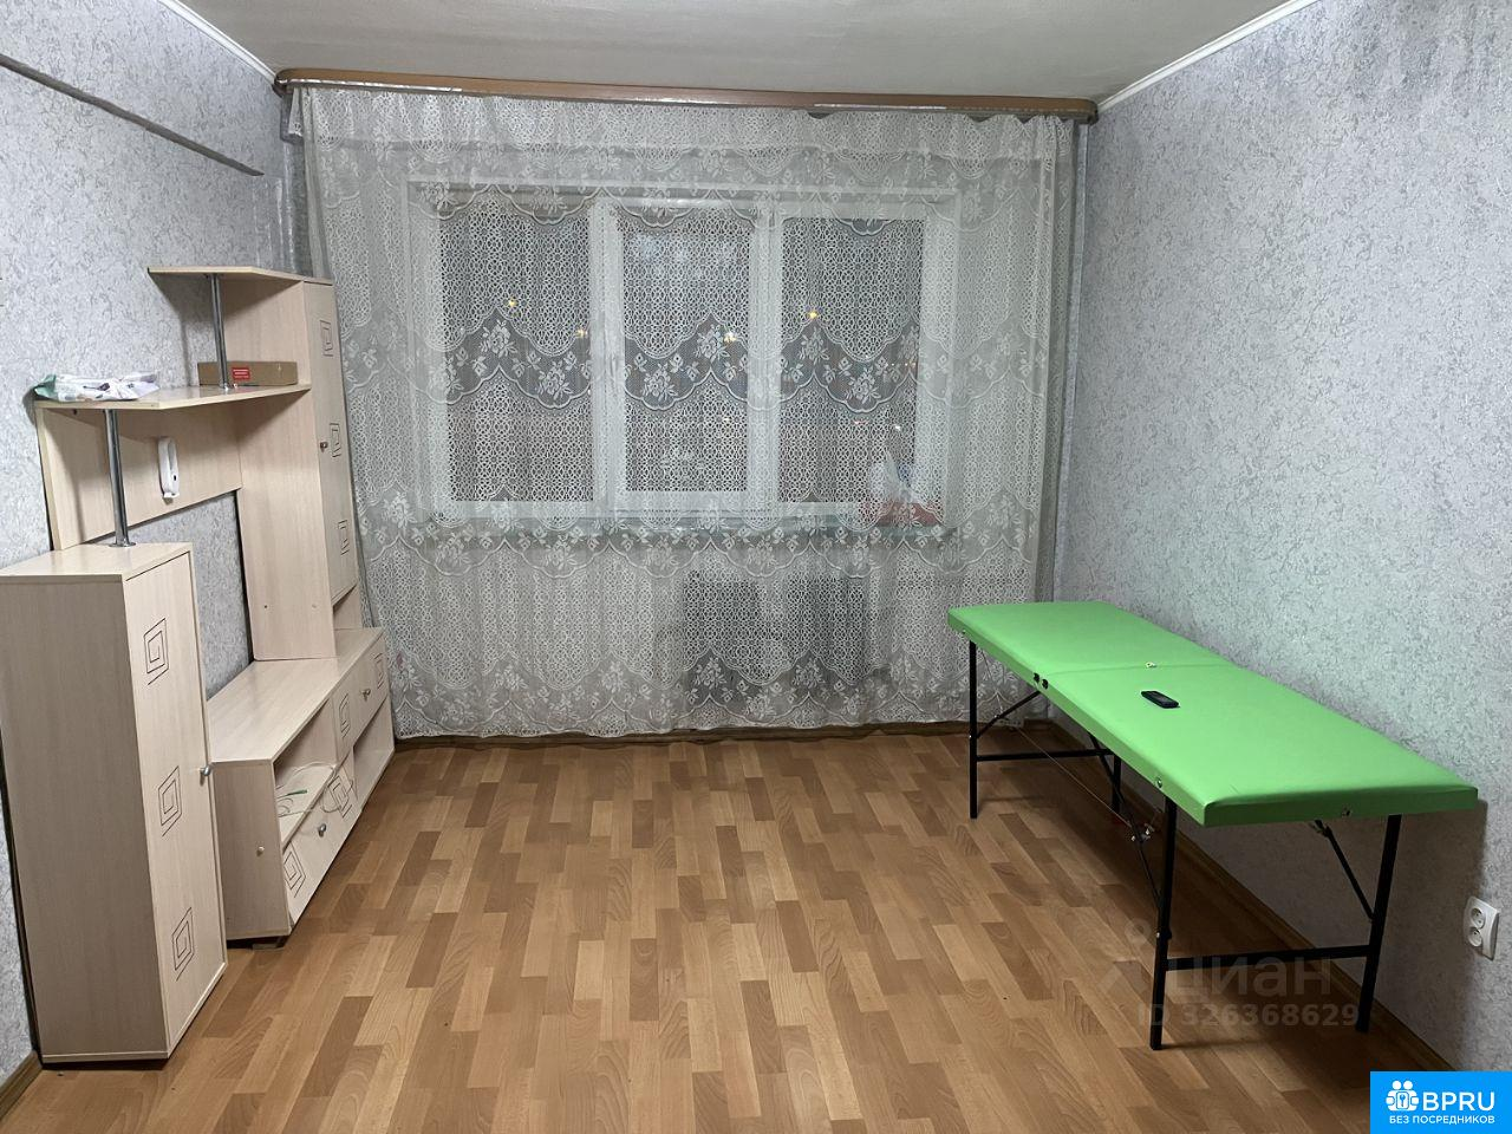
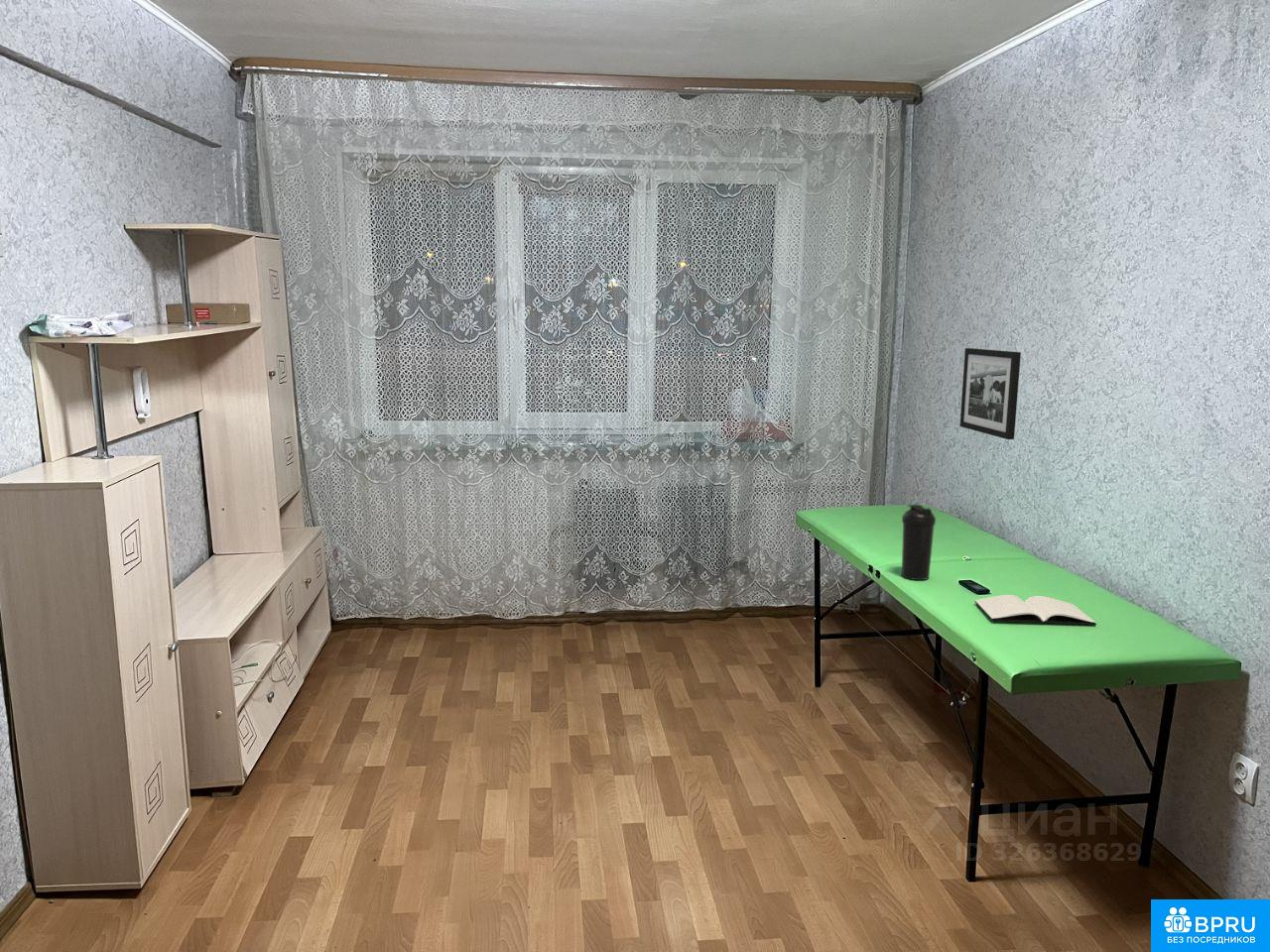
+ book (1034, 609)
+ water bottle (917, 541)
+ picture frame (988, 392)
